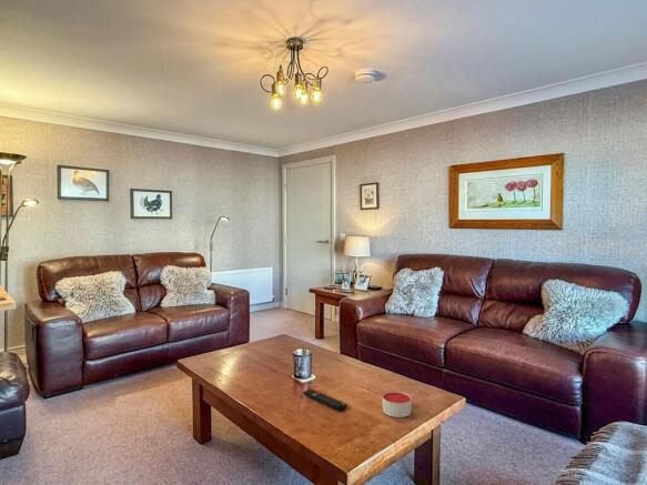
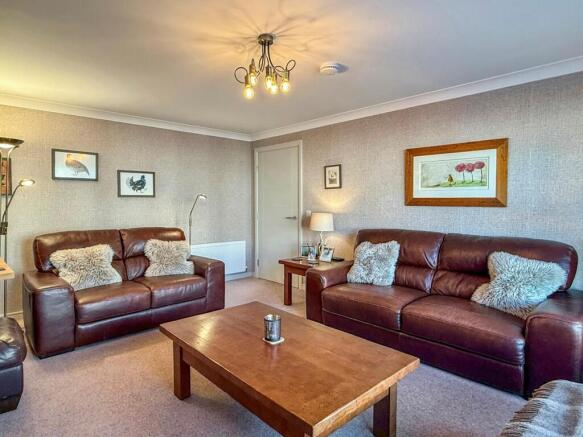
- candle (396, 403)
- remote control (324, 400)
